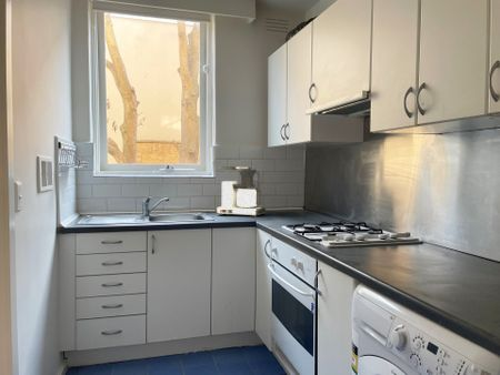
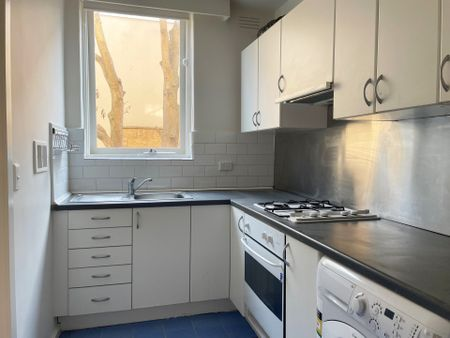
- coffee maker (240, 190)
